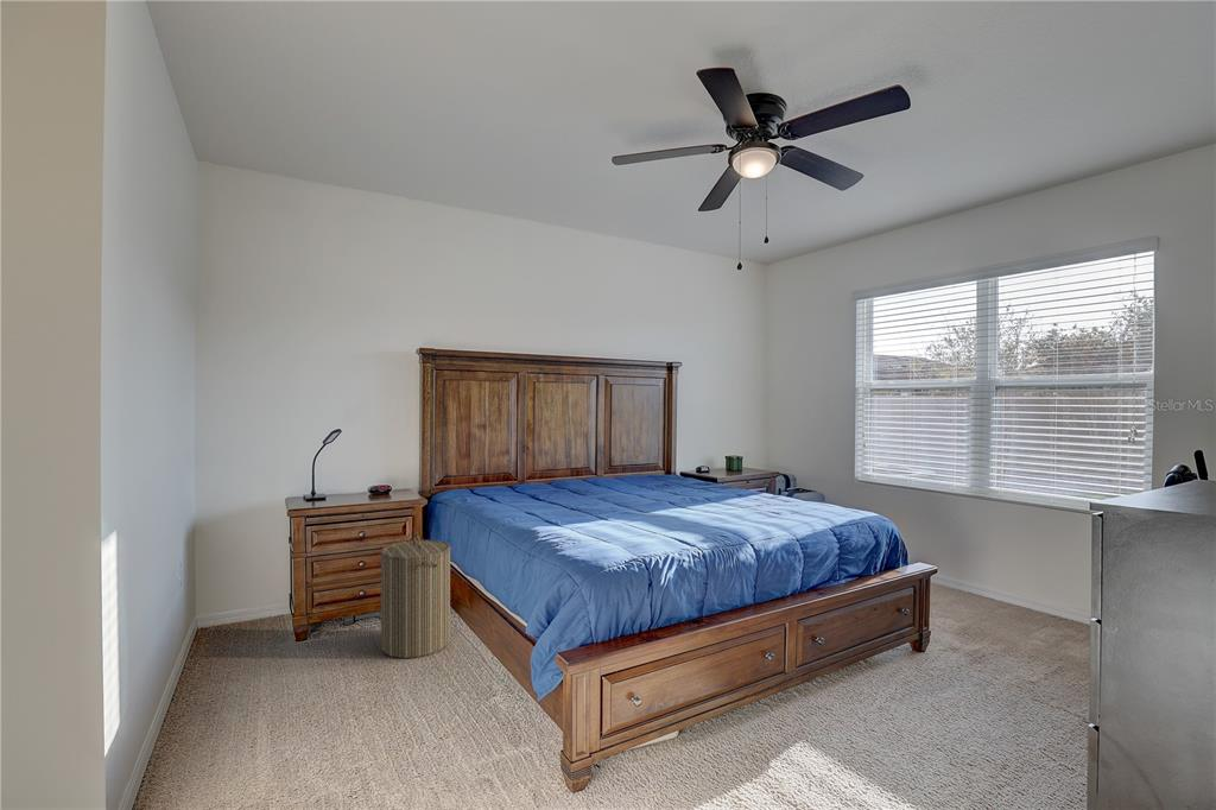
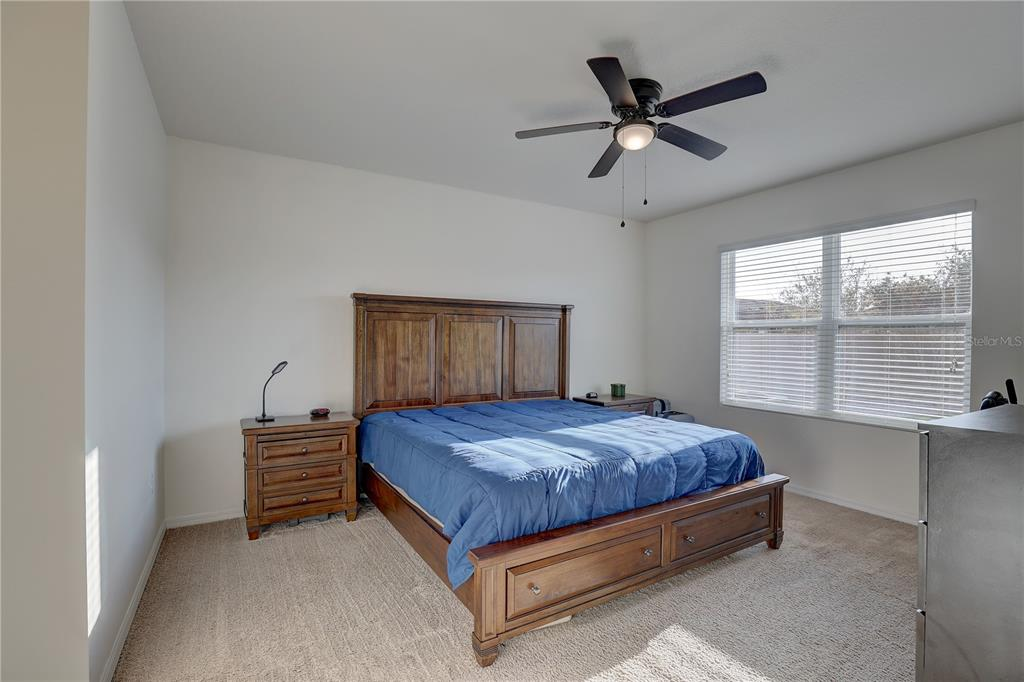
- laundry hamper (416, 588)
